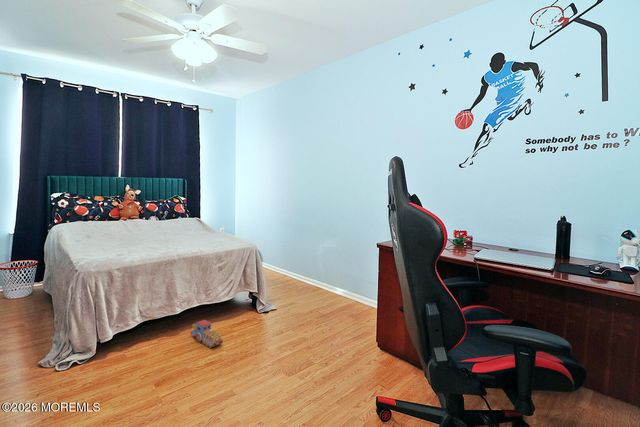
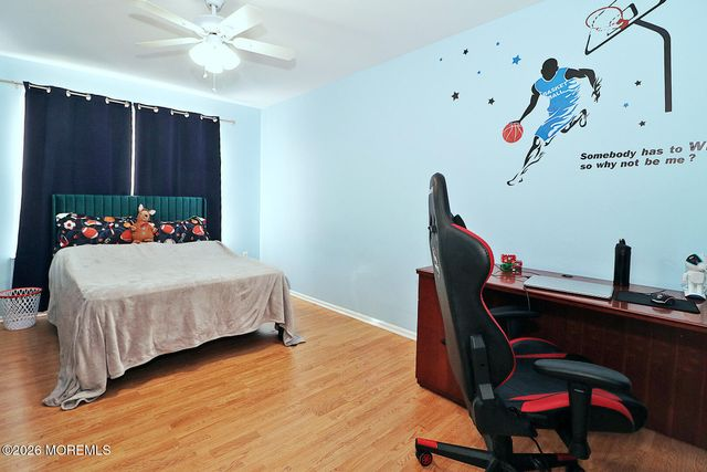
- toy train (206, 332)
